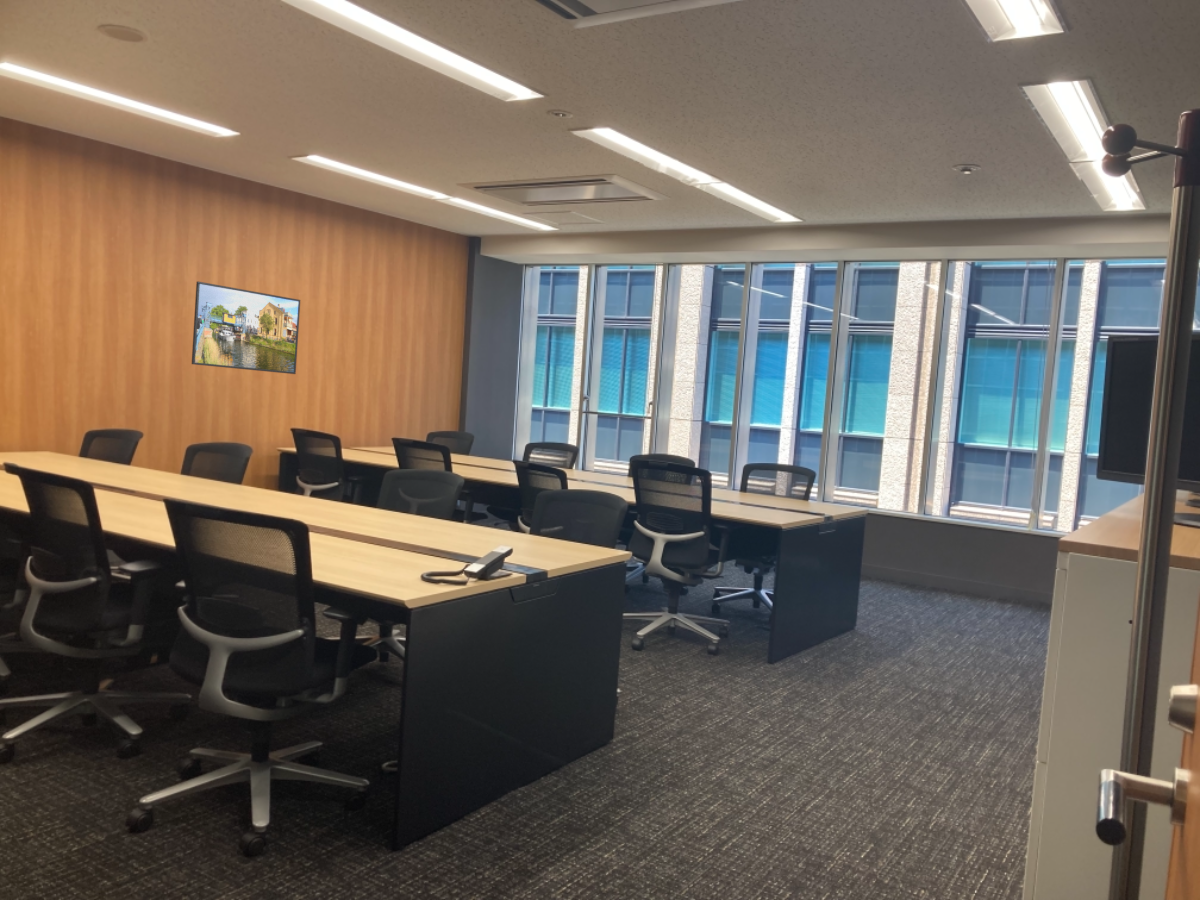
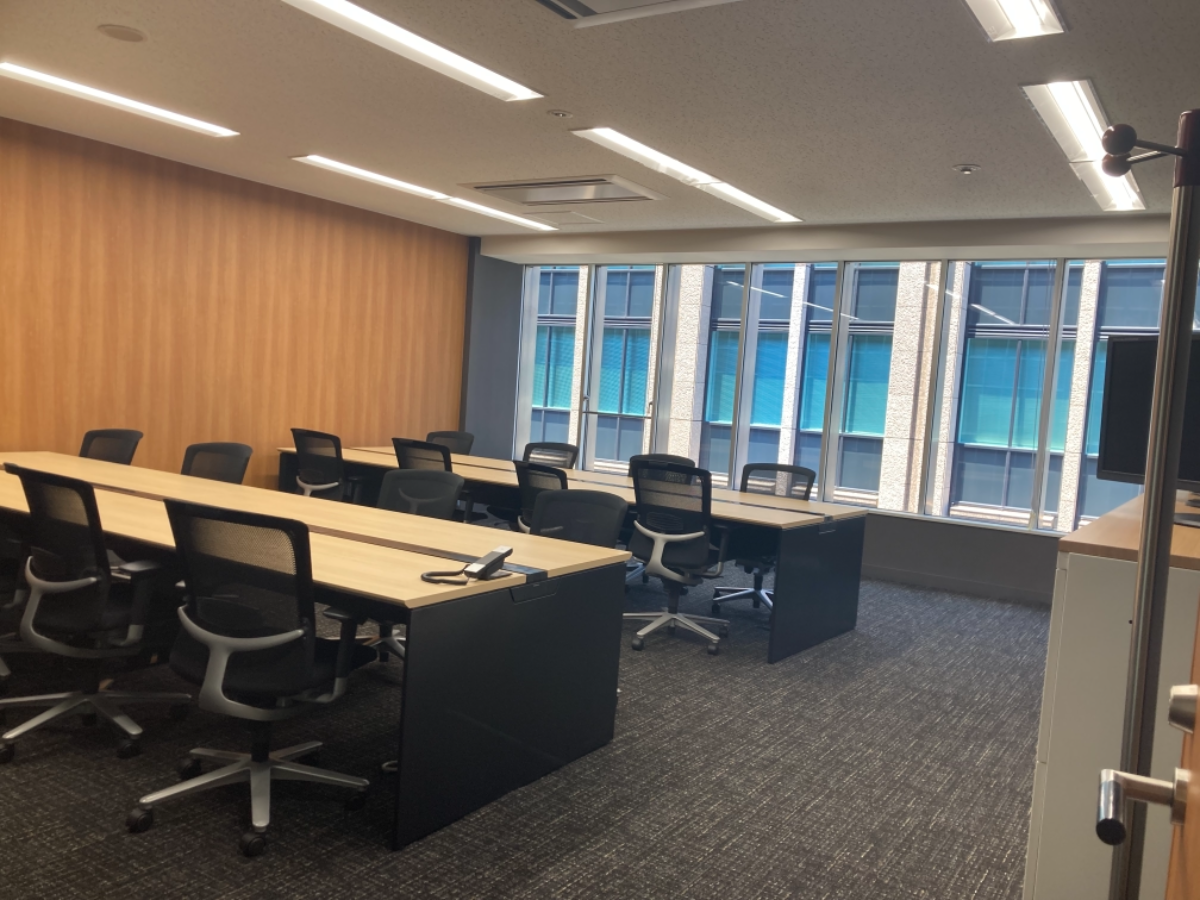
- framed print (248, 330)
